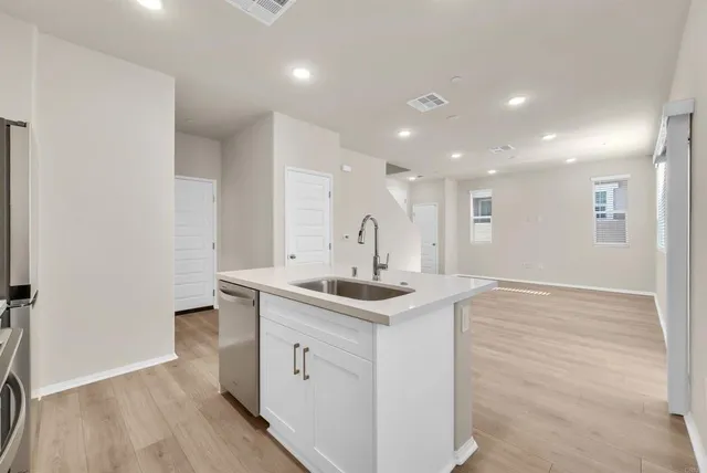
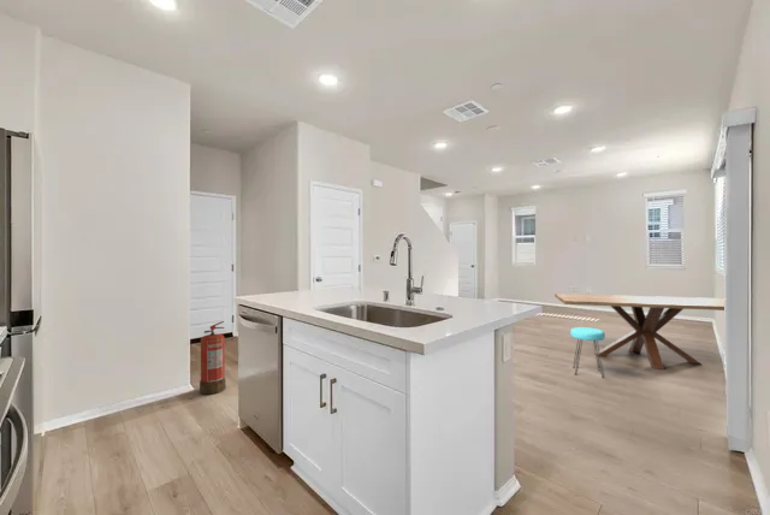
+ dining table (645, 328)
+ stool (580, 350)
+ fire extinguisher (212, 356)
